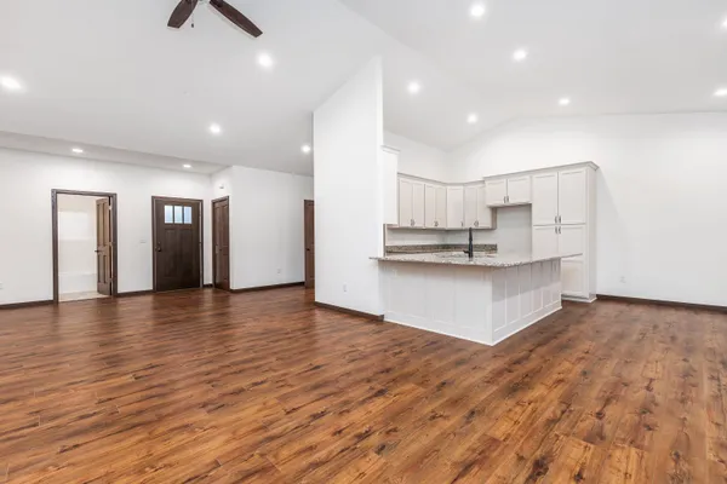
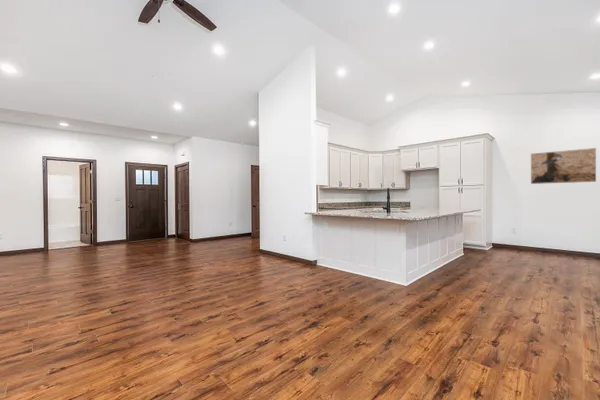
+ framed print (561, 166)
